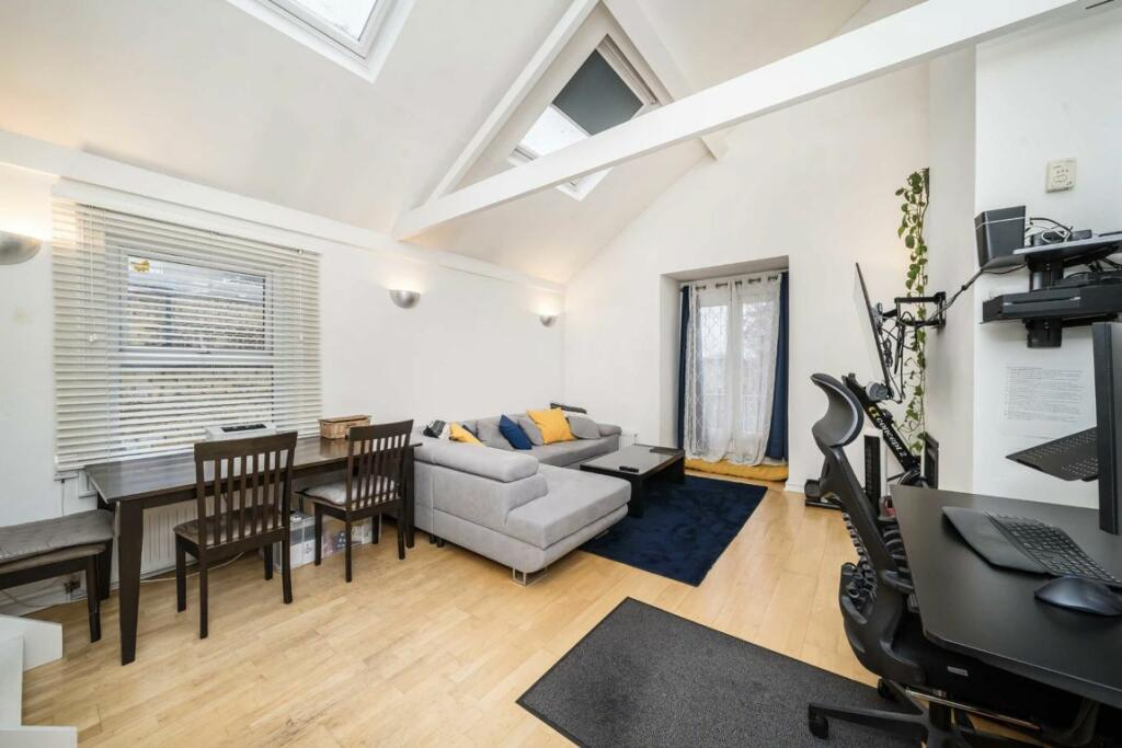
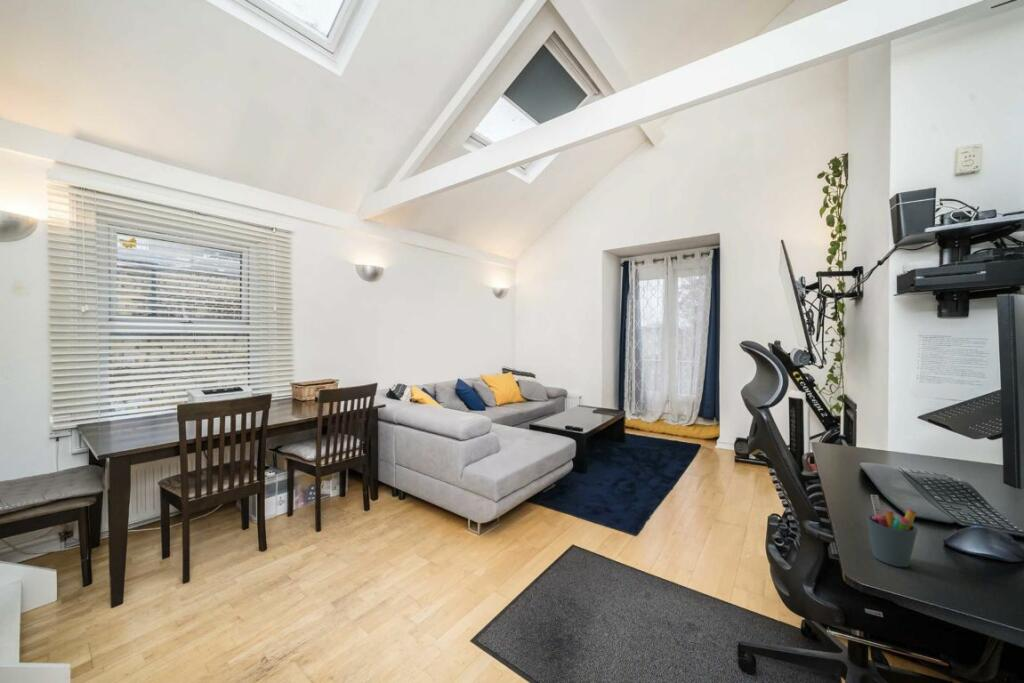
+ pen holder (891, 531)
